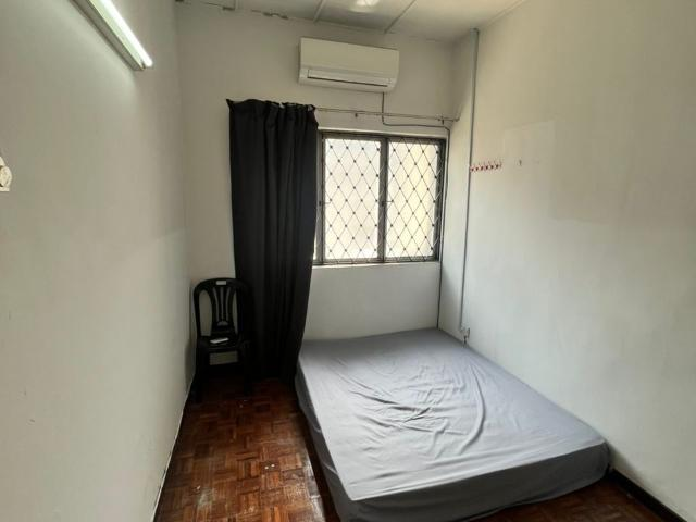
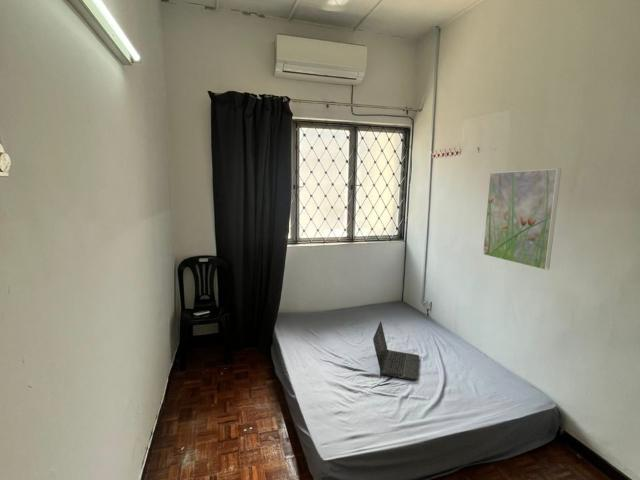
+ laptop computer (396, 351)
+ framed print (517, 217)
